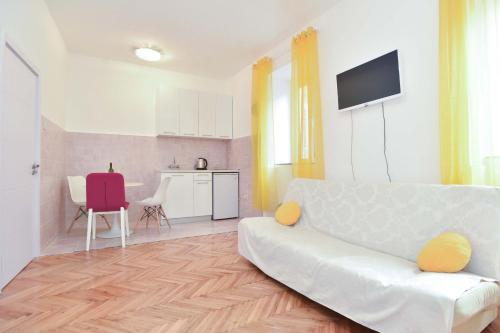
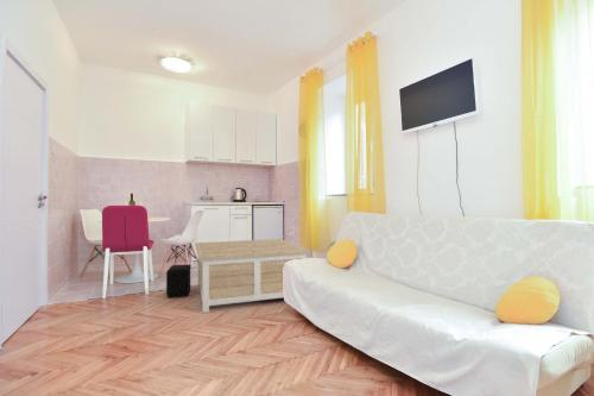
+ coffee table (247, 269)
+ air purifier (178, 279)
